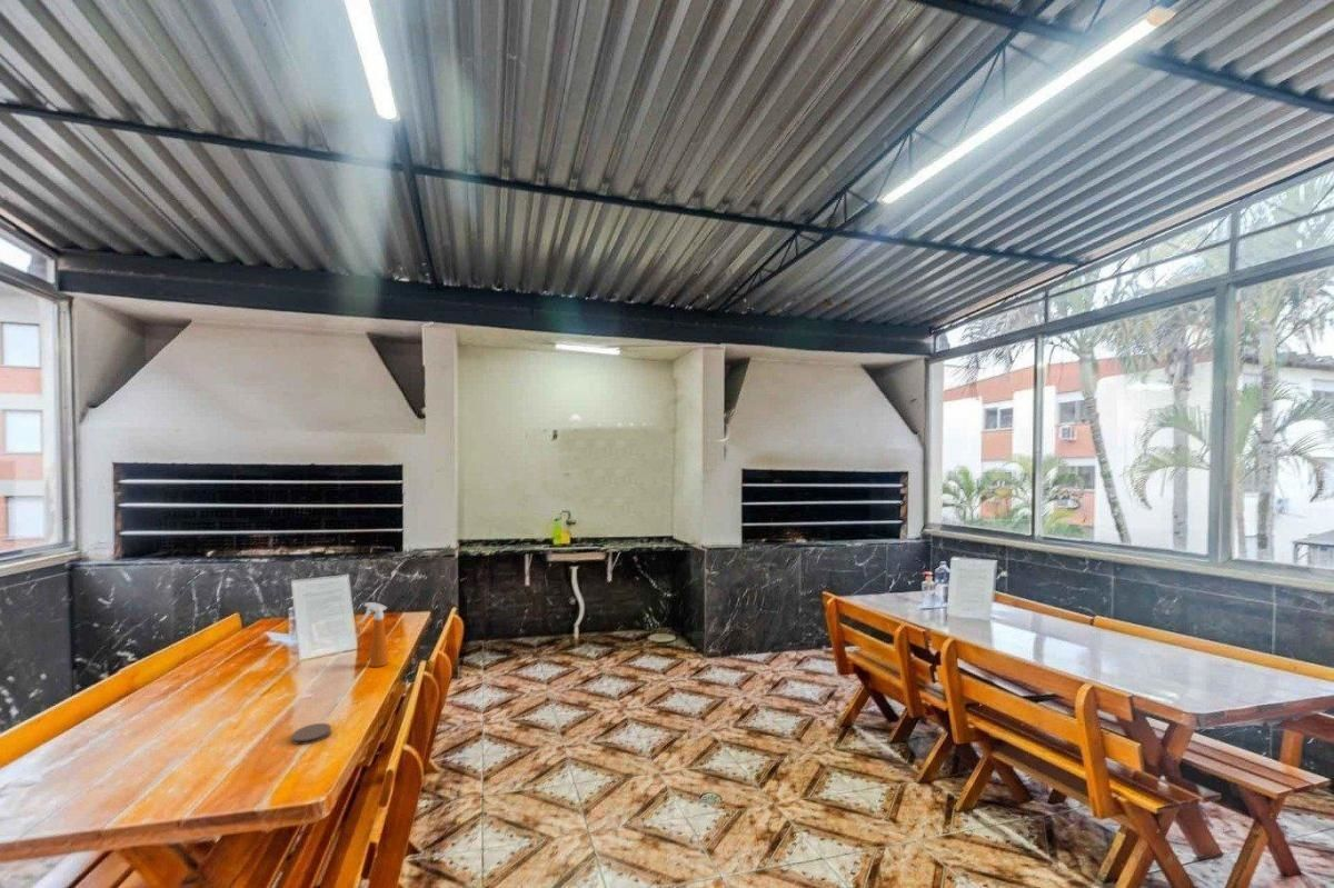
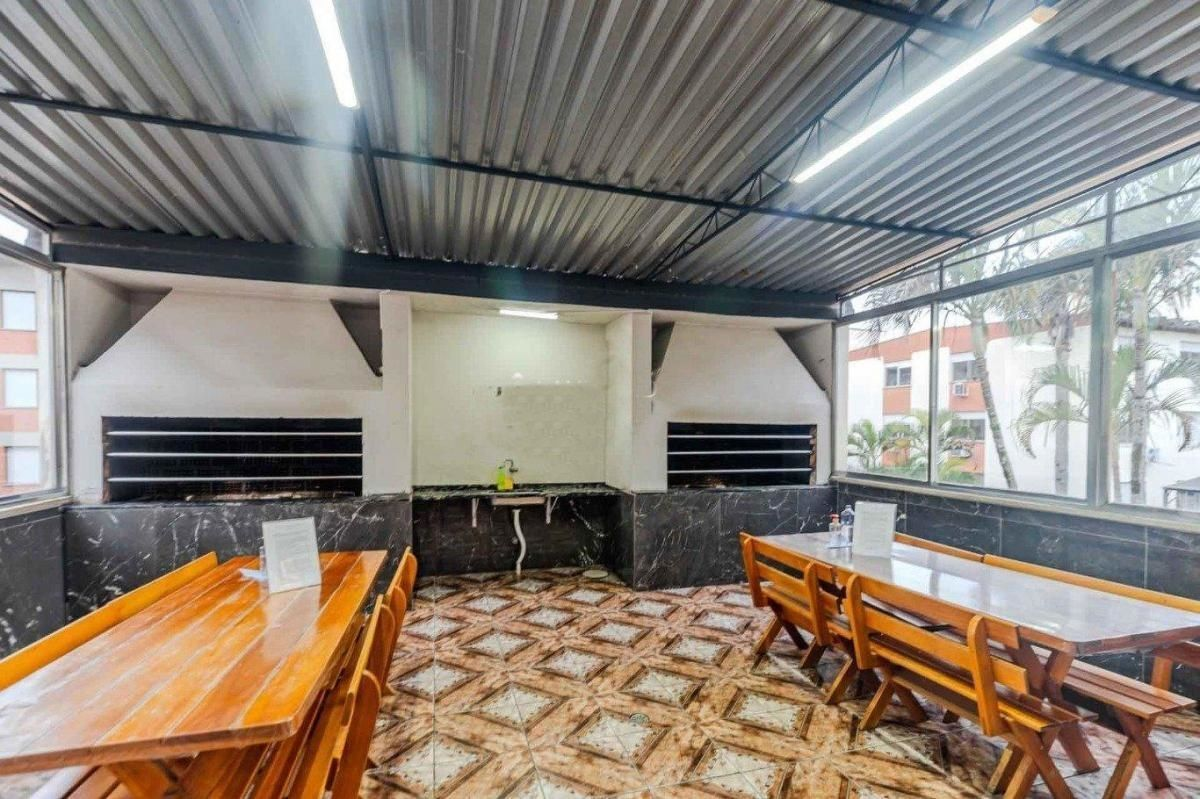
- coaster (311, 734)
- spray bottle (374, 632)
